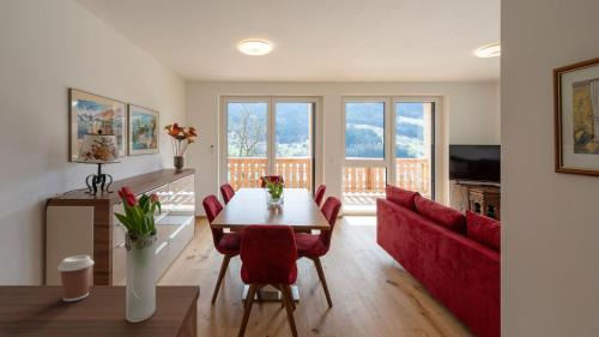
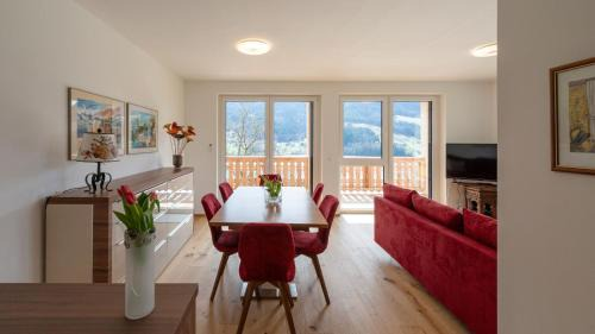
- coffee cup (75, 277)
